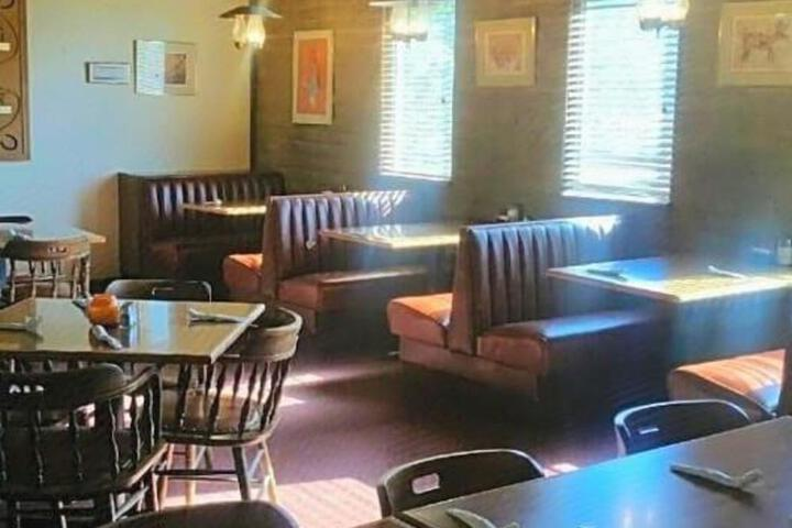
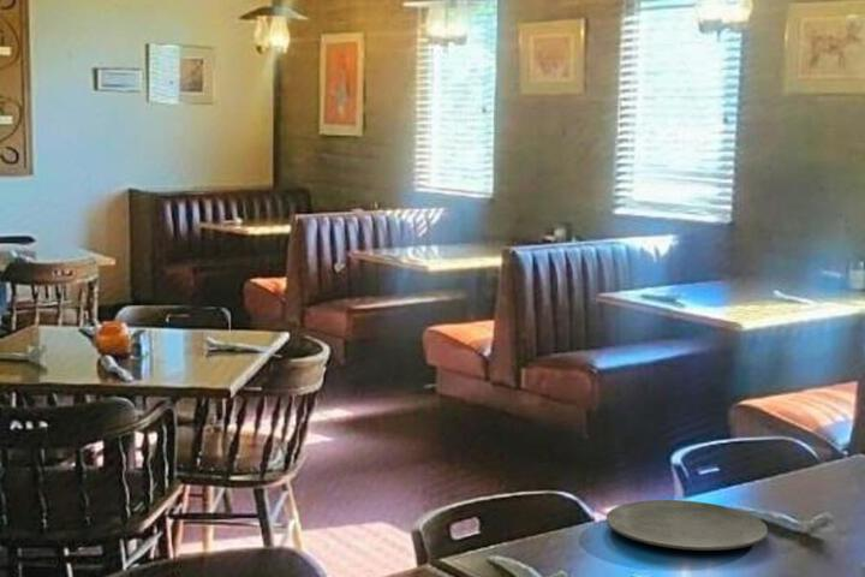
+ plate (685, 525)
